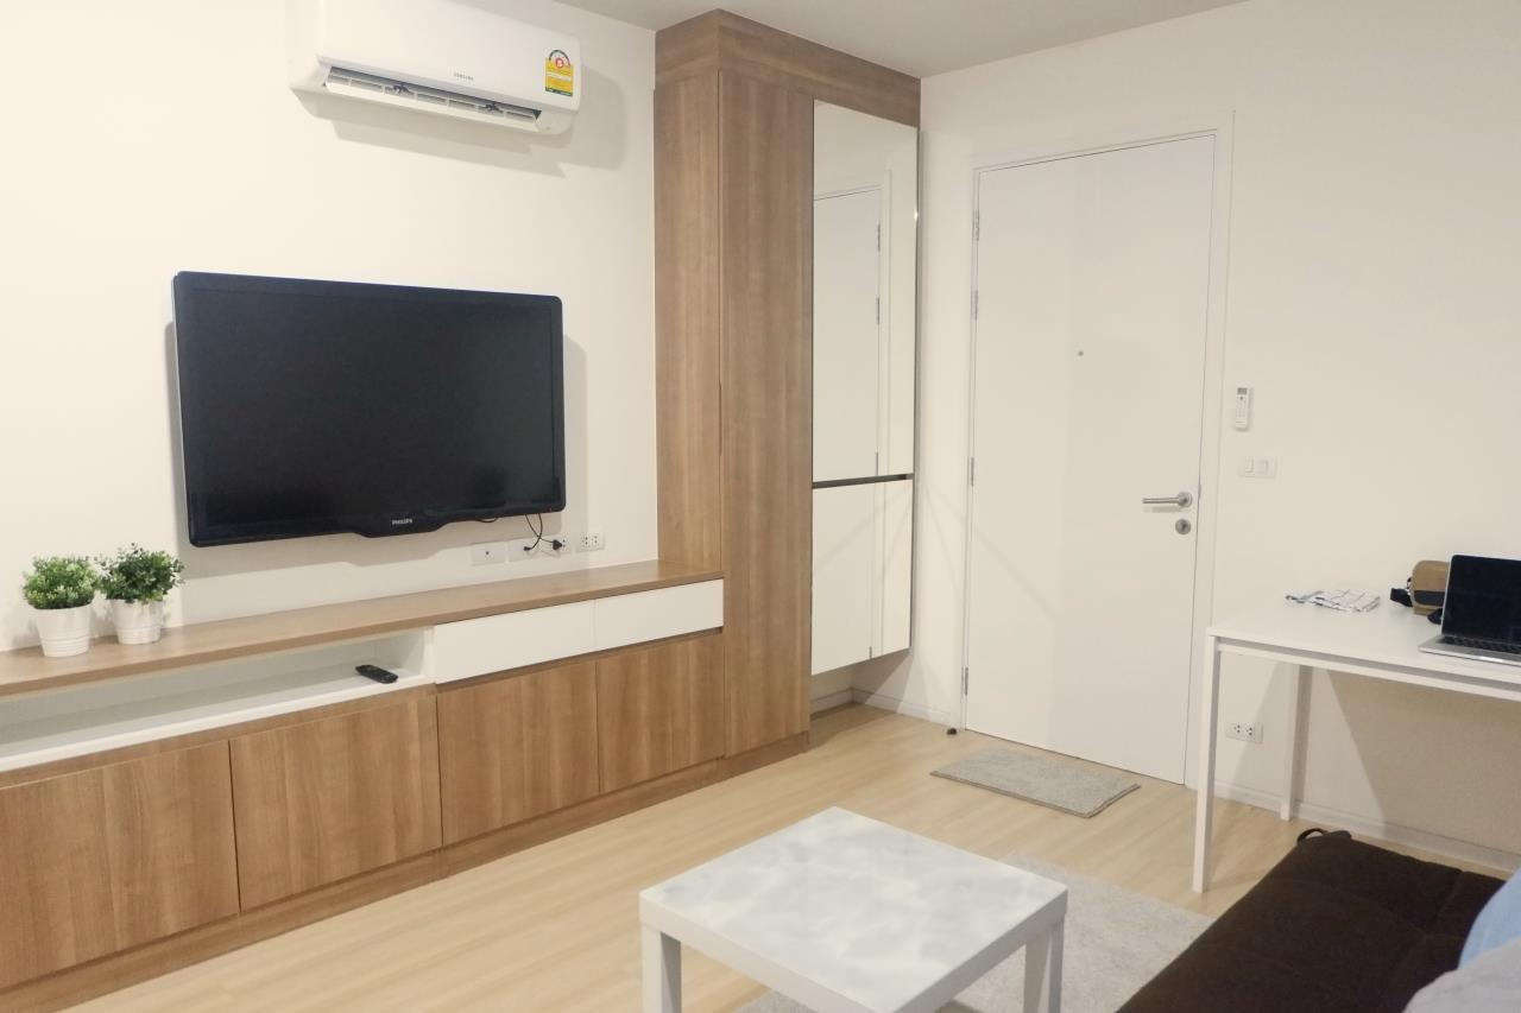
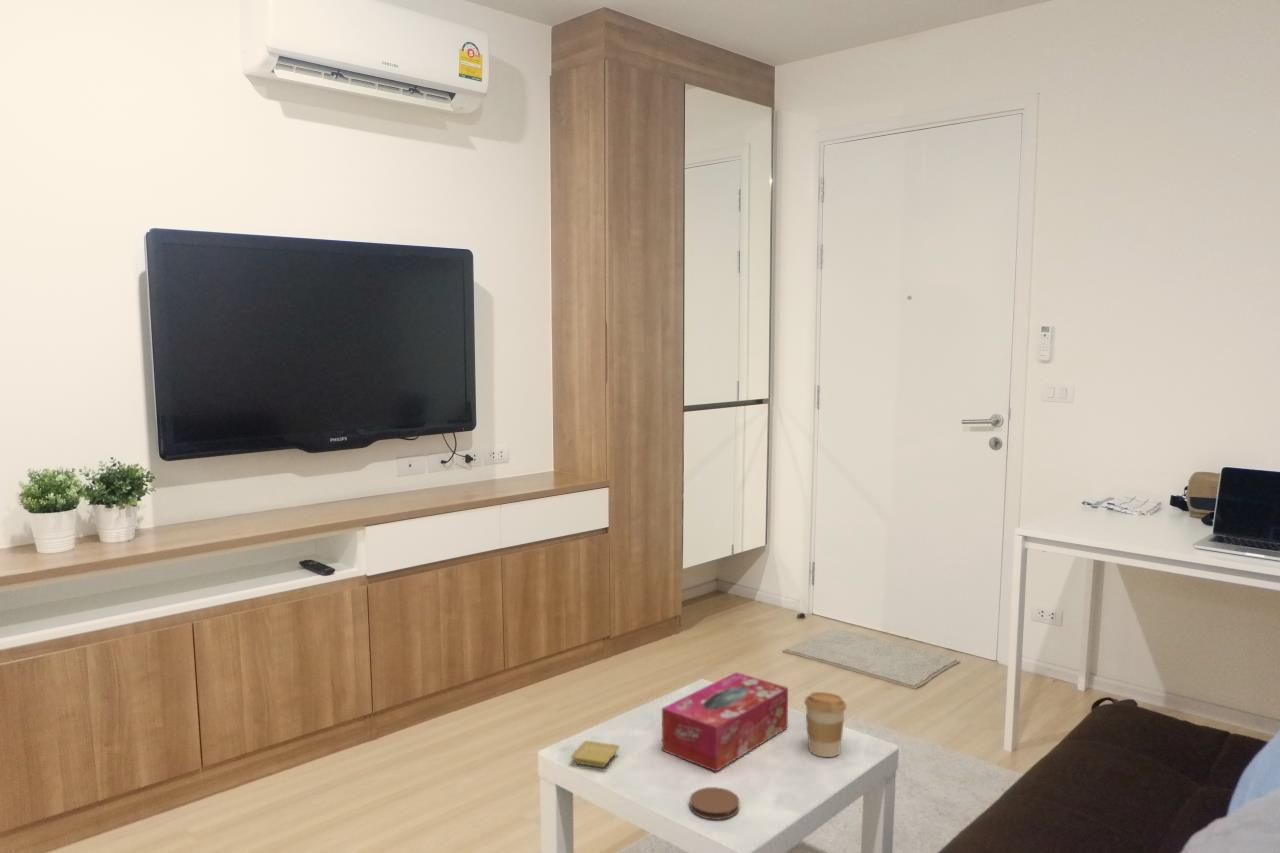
+ coaster (714, 802)
+ coffee cup (824, 722)
+ saucer (595, 755)
+ tissue box (726, 718)
